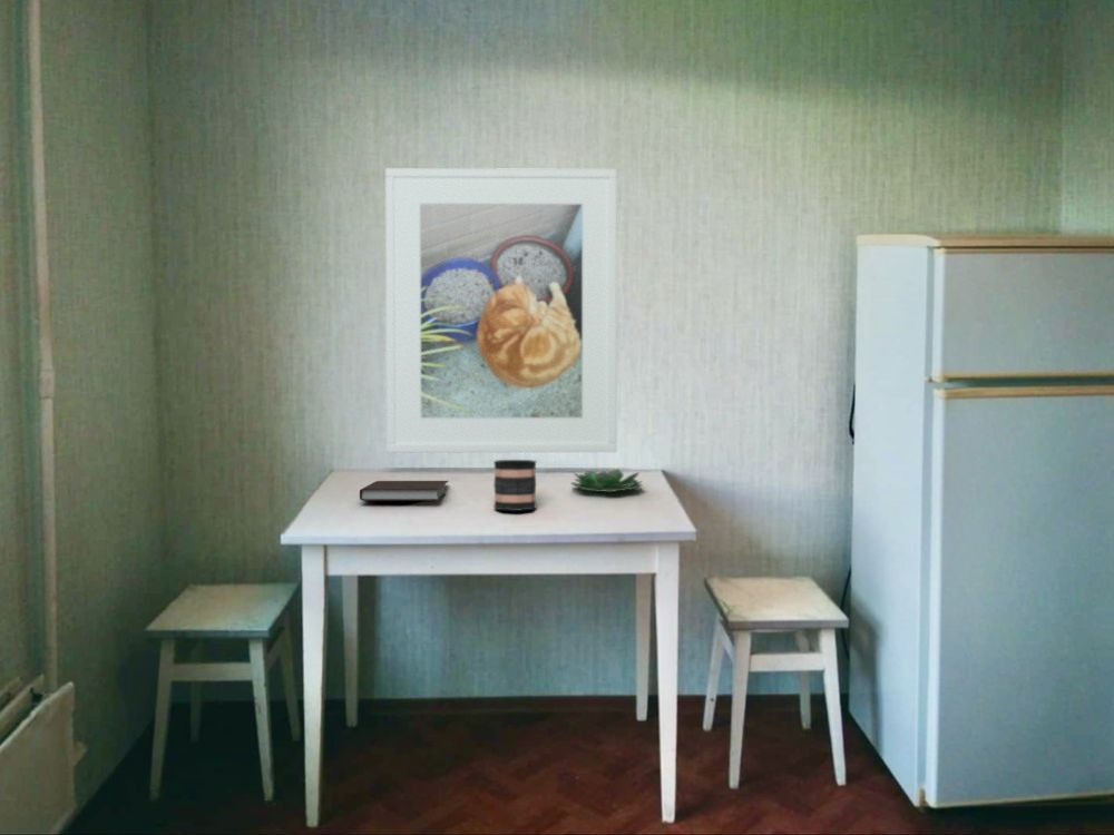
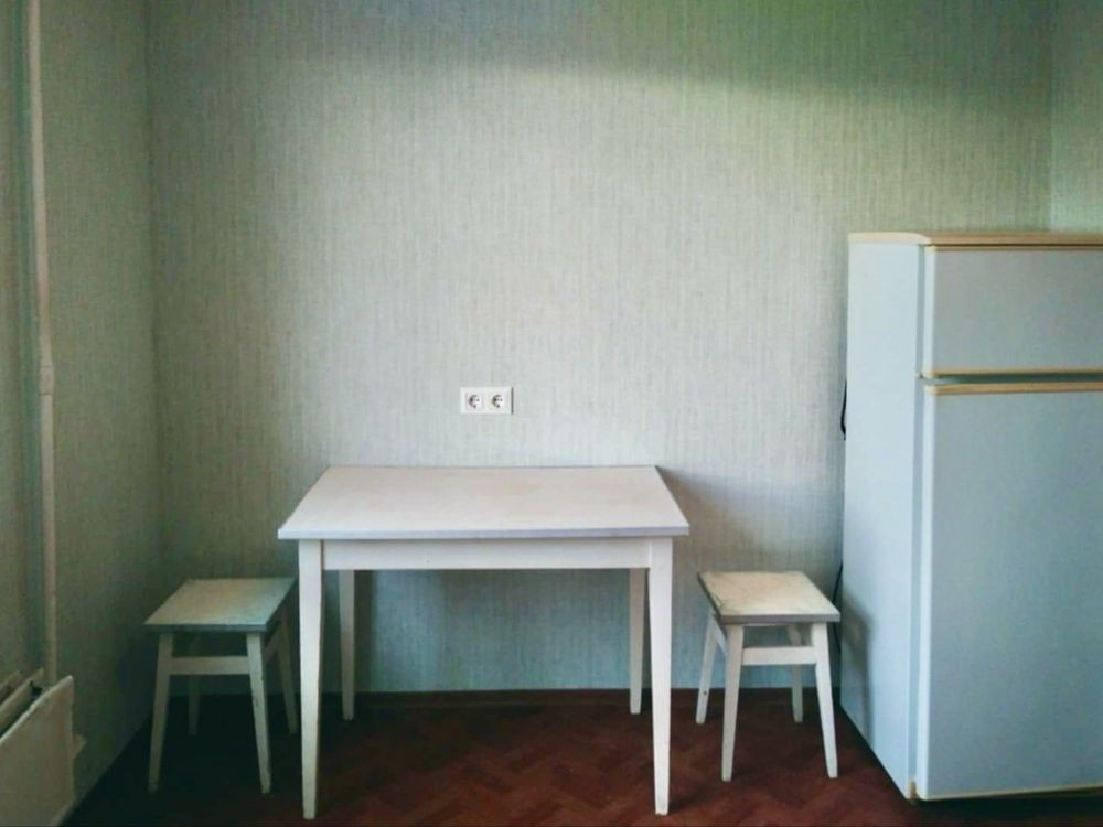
- mug (514, 483)
- notebook (405, 490)
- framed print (501, 311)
- succulent plant (606, 480)
